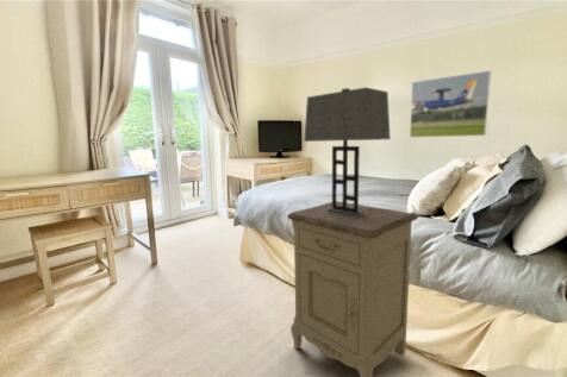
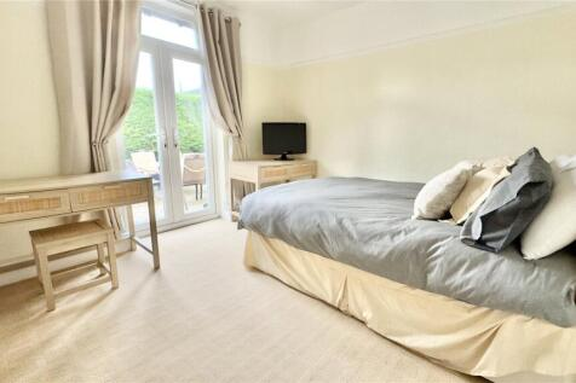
- nightstand (344, 287)
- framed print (447, 107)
- table lamp (344, 152)
